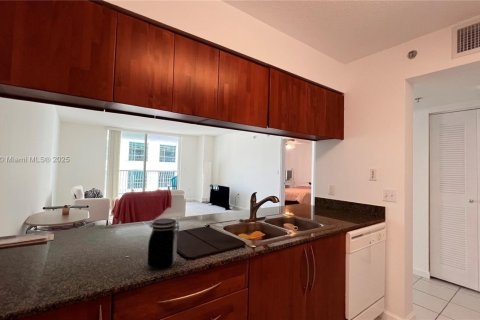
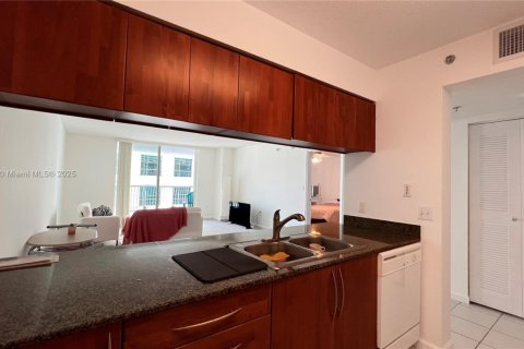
- jar (163, 242)
